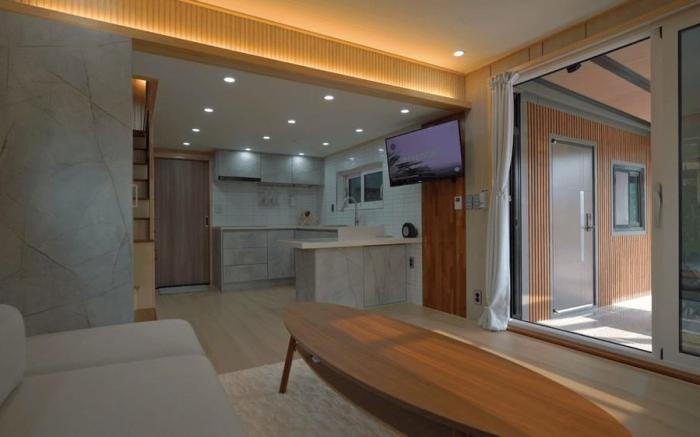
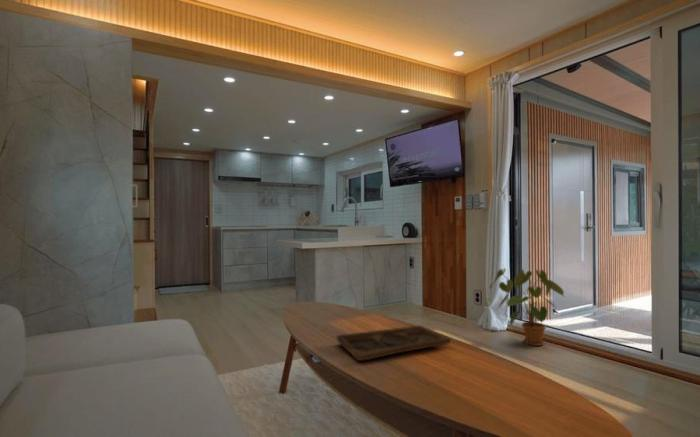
+ house plant (528, 302)
+ decorative tray (393, 340)
